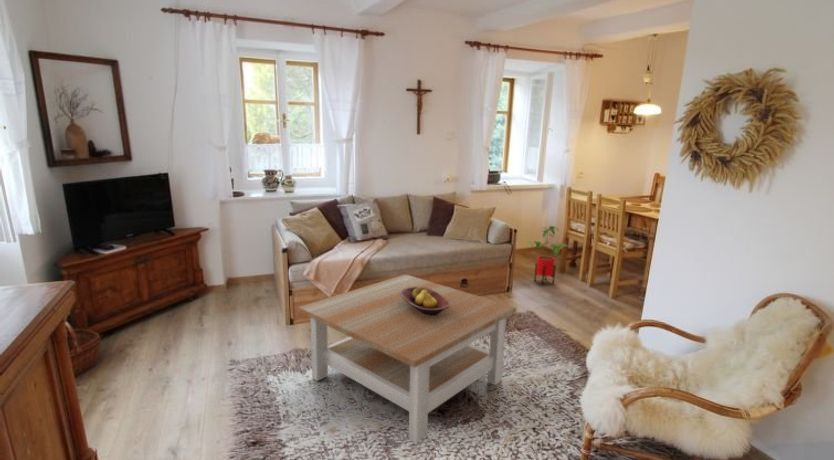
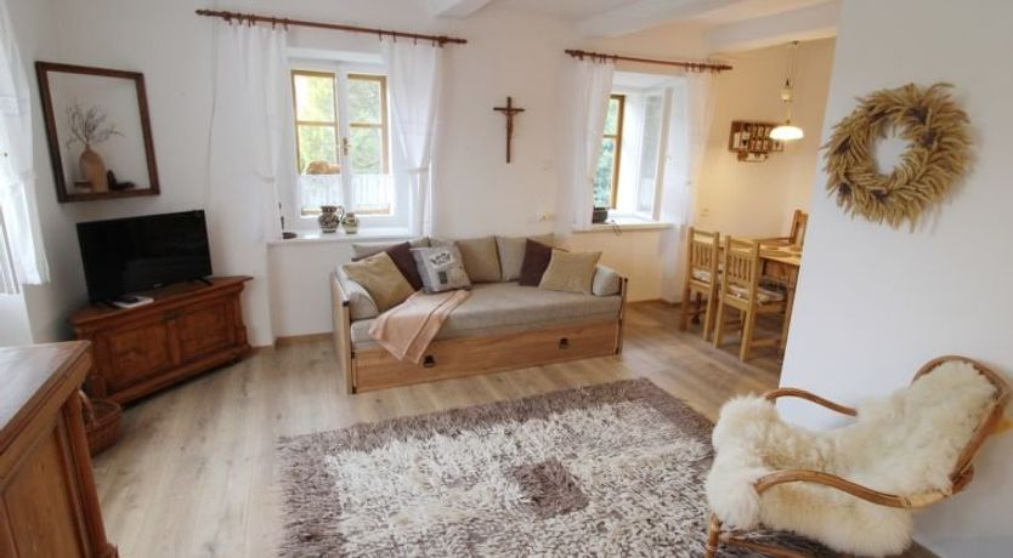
- fruit bowl (424, 298)
- coffee table (408, 343)
- house plant (547, 256)
